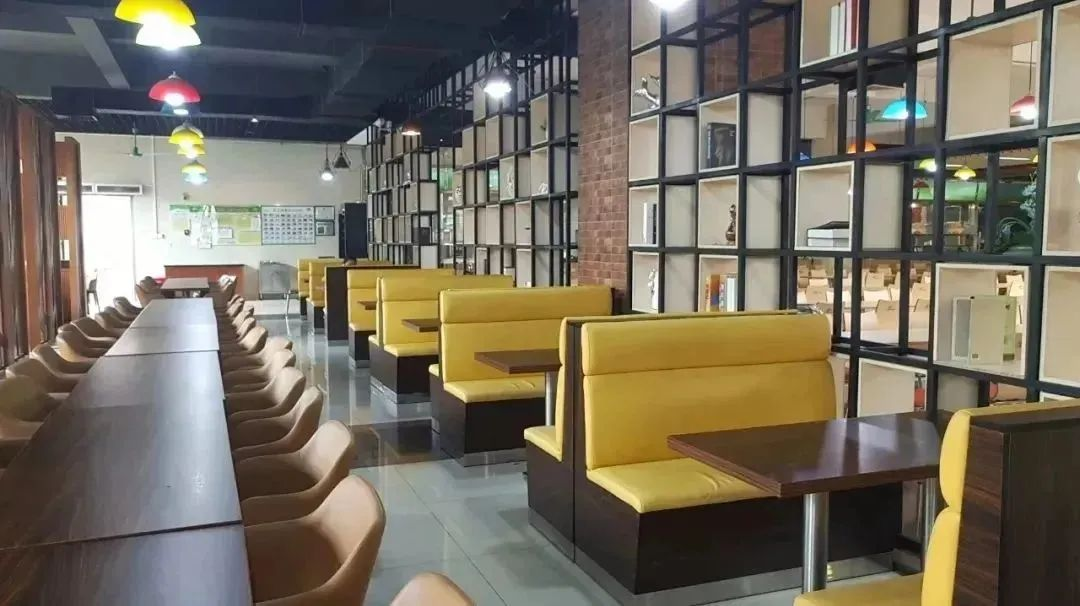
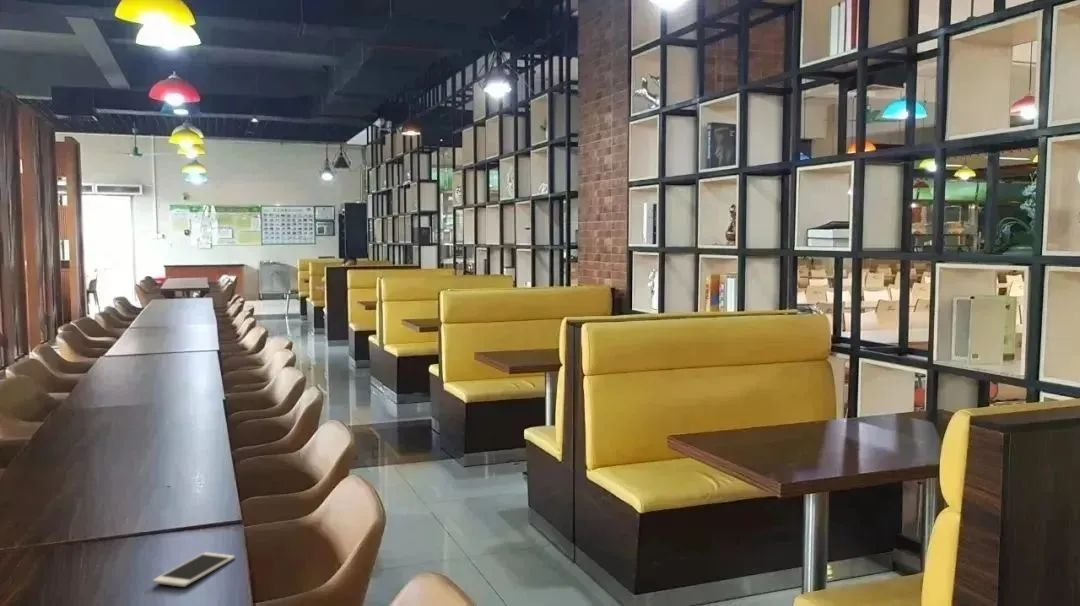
+ cell phone (195, 568)
